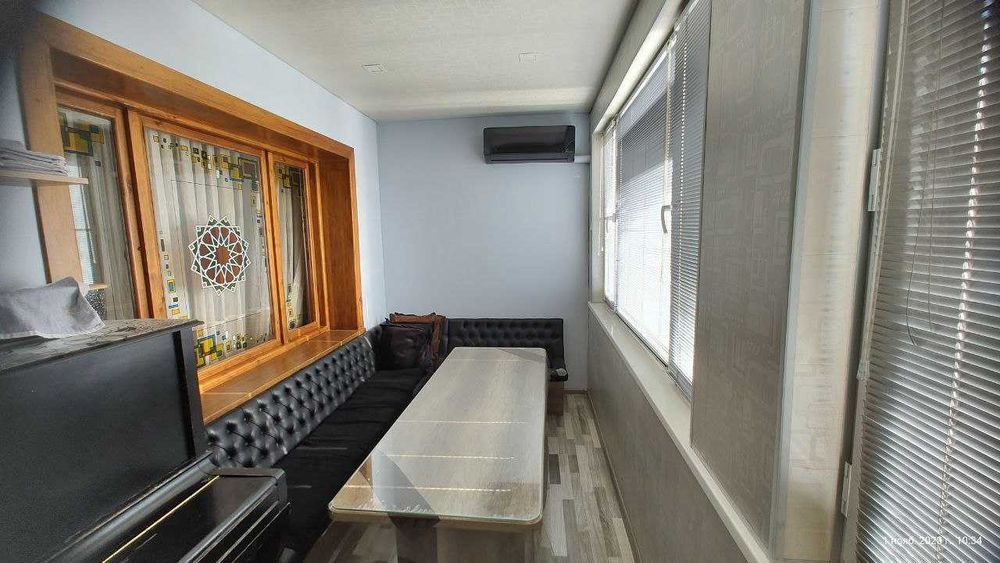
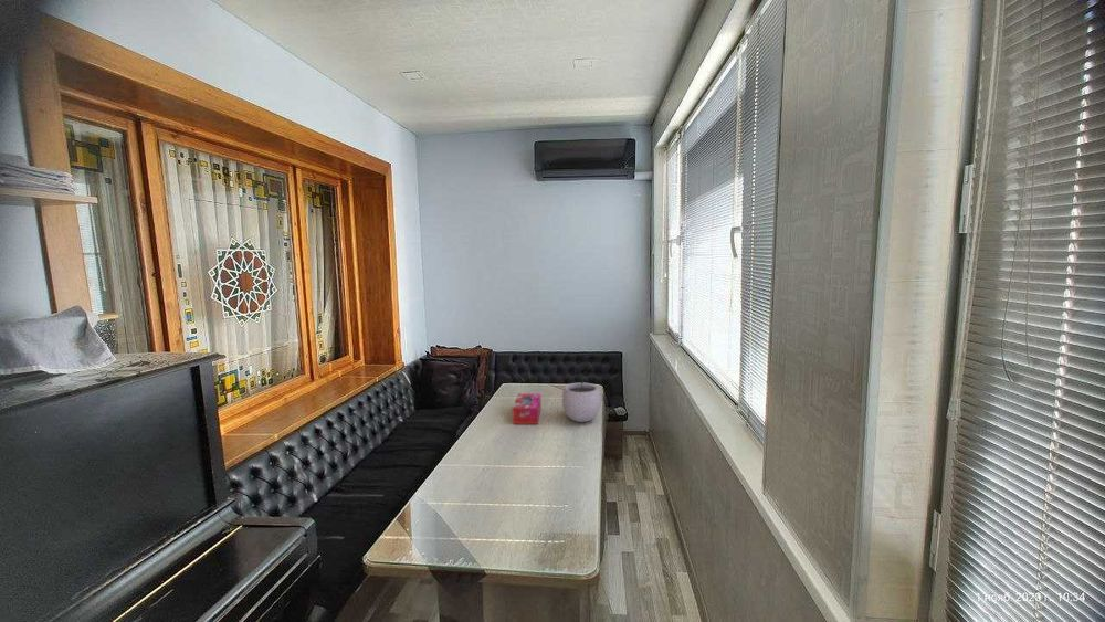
+ plant pot (581, 396)
+ tissue box (527, 408)
